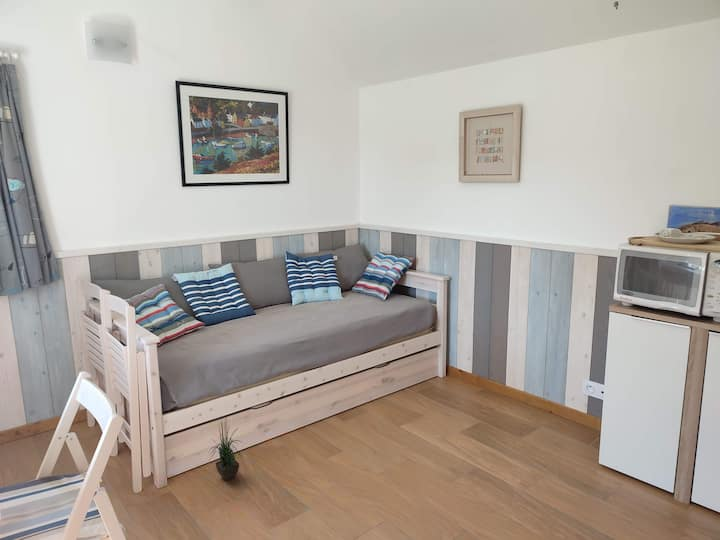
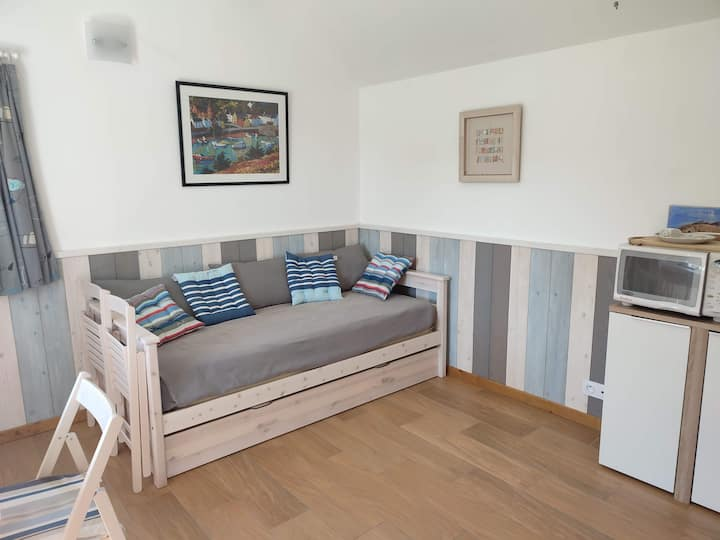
- potted plant (224, 444)
